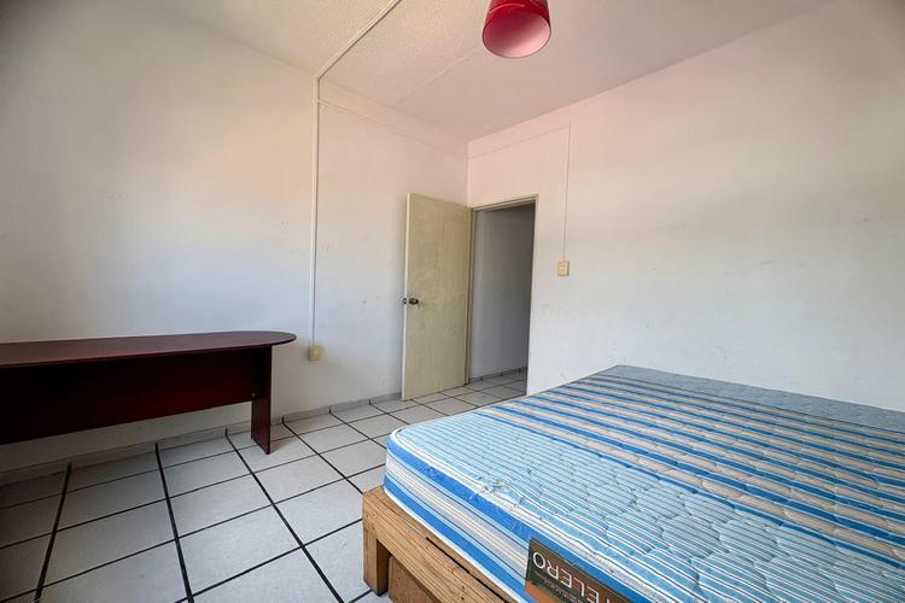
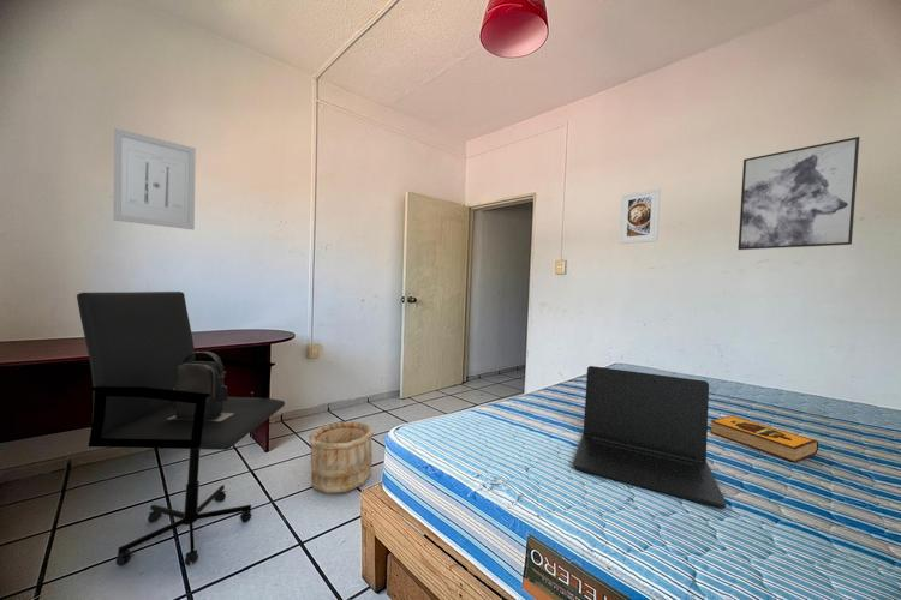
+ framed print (639, 217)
+ office chair (198, 414)
+ hardback book (760, 434)
+ shoulder bag (202, 383)
+ wall art (793, 198)
+ wooden bucket (341, 454)
+ laptop (643, 424)
+ wall art (156, 181)
